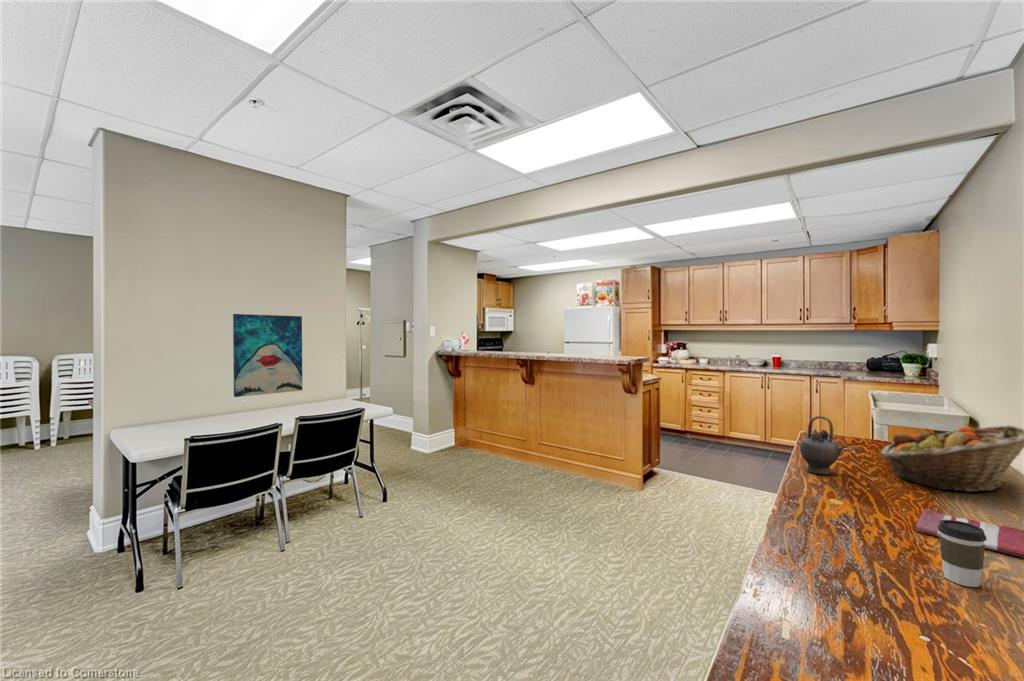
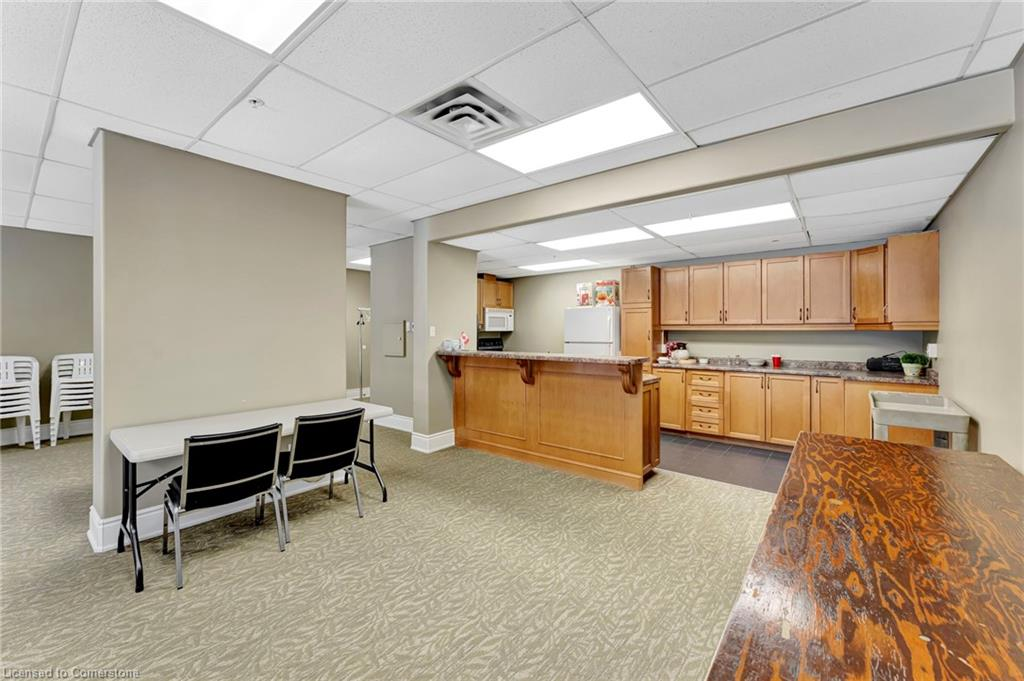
- wall art (269, 354)
- fruit basket (951, 452)
- dish towel (980, 527)
- teapot (823, 444)
- coffee cup (961, 553)
